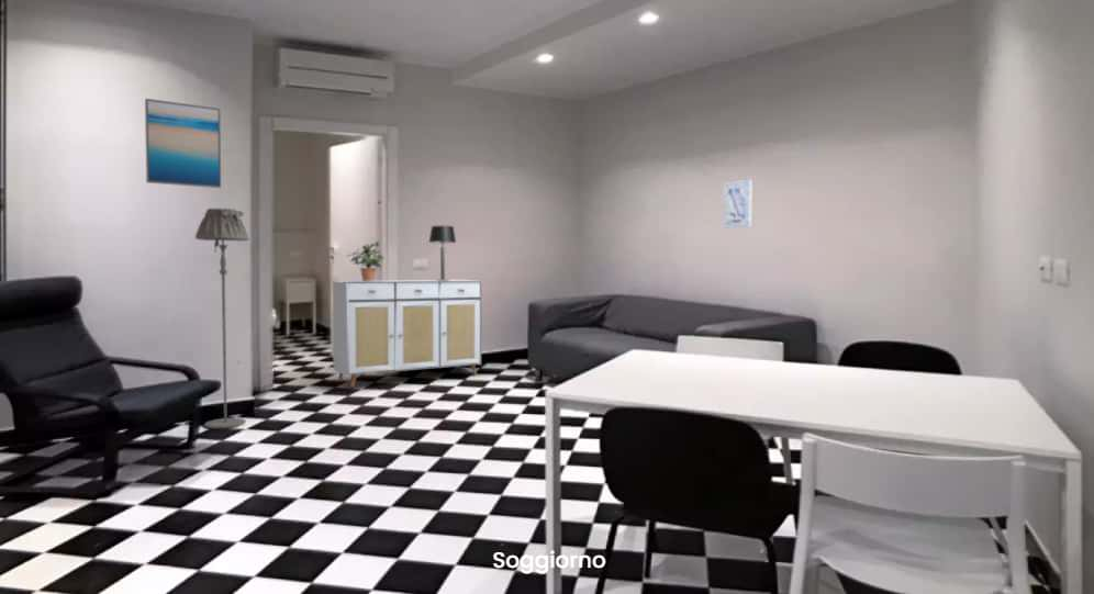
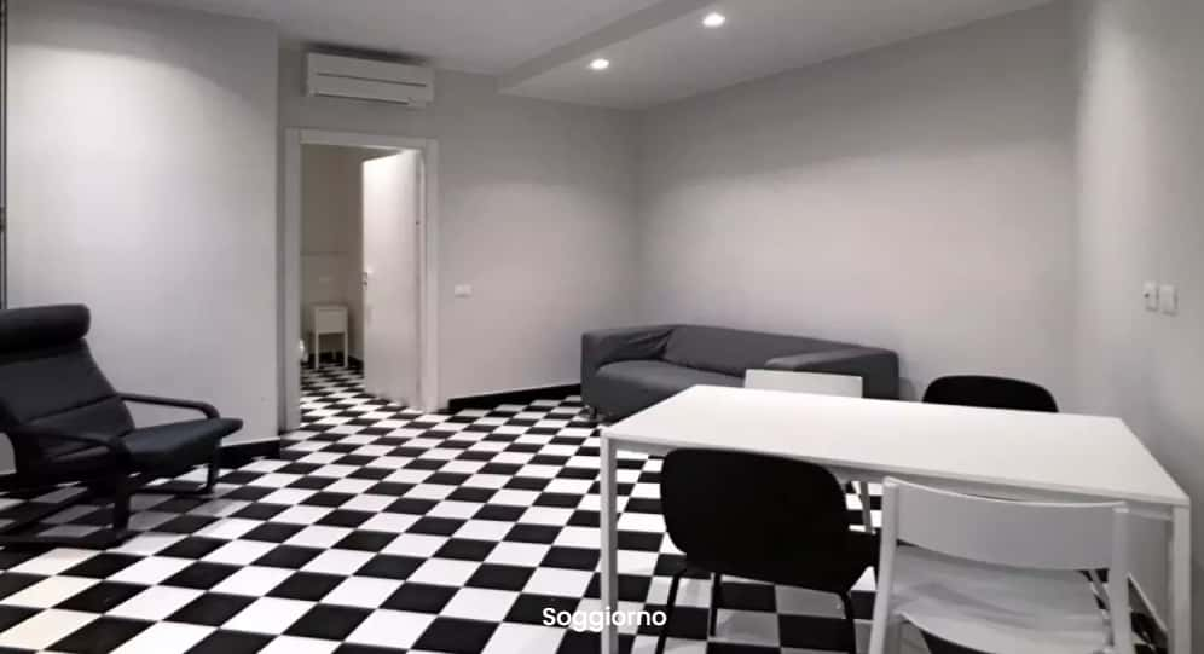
- sideboard (409, 329)
- potted plant (365, 260)
- floor lamp (223, 317)
- wall art (183, 144)
- table lamp (442, 253)
- wall art (737, 204)
